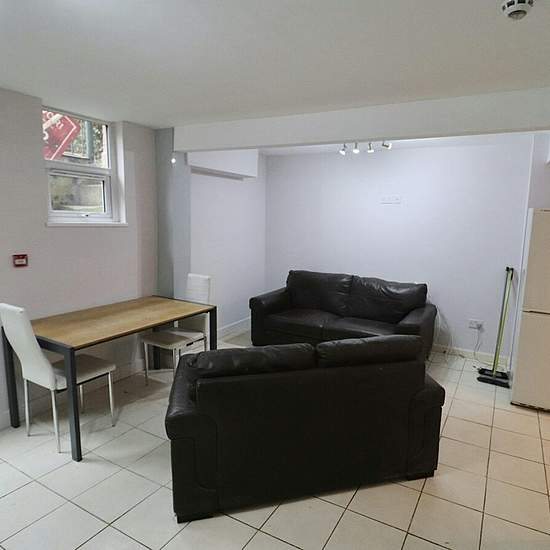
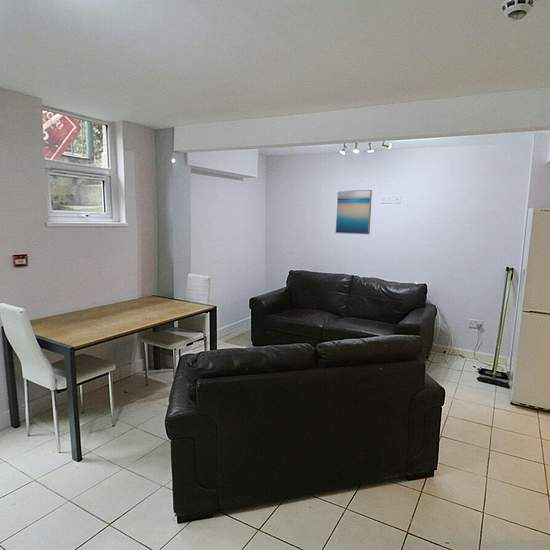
+ wall art (353, 212)
